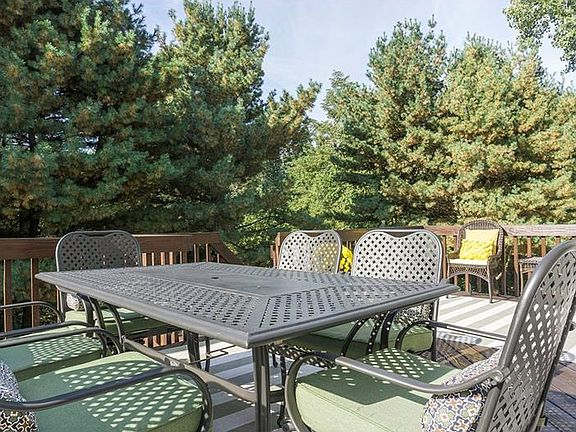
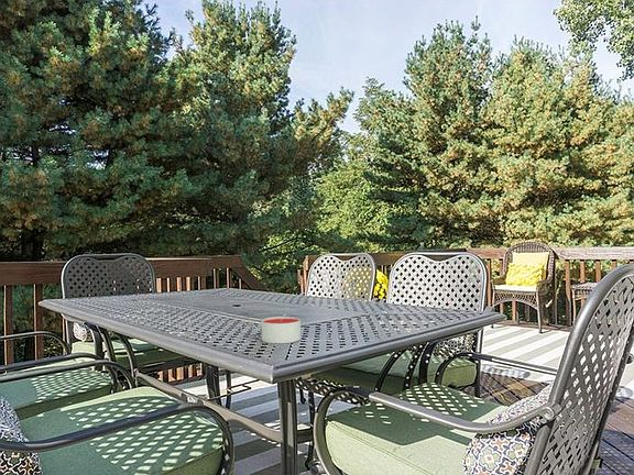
+ candle (281, 329)
